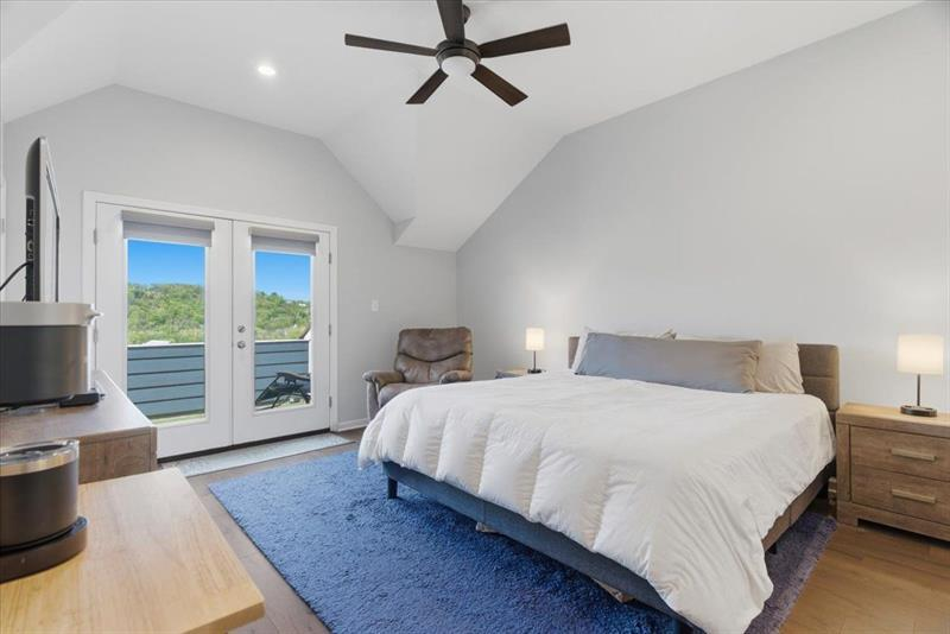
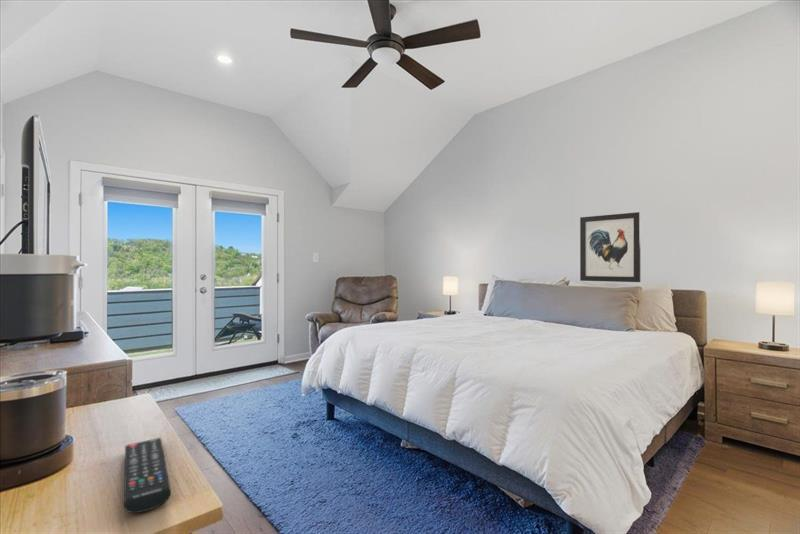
+ wall art (608, 248)
+ remote control (145, 469)
